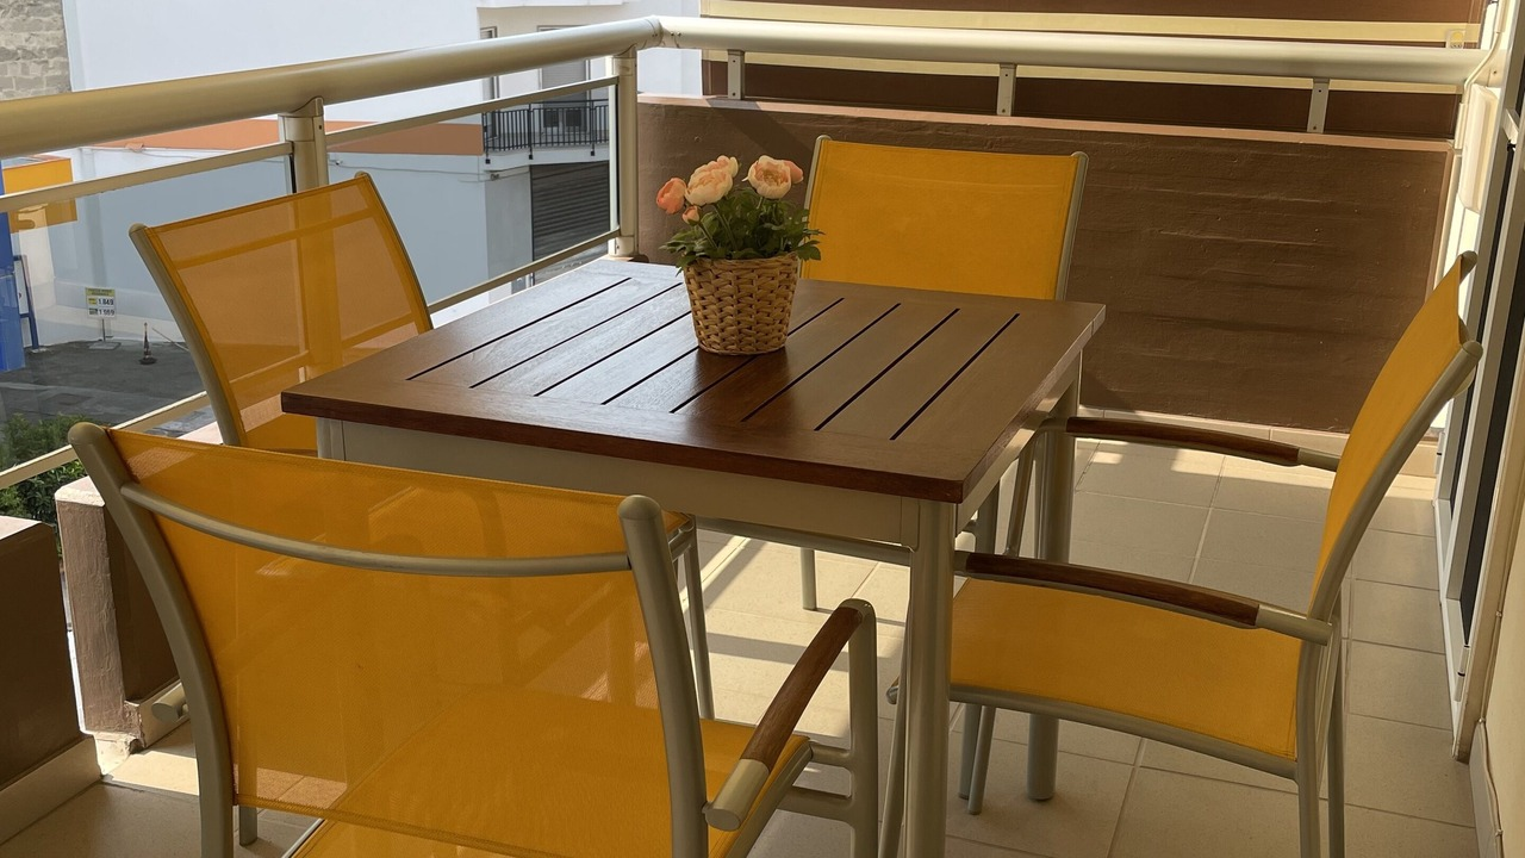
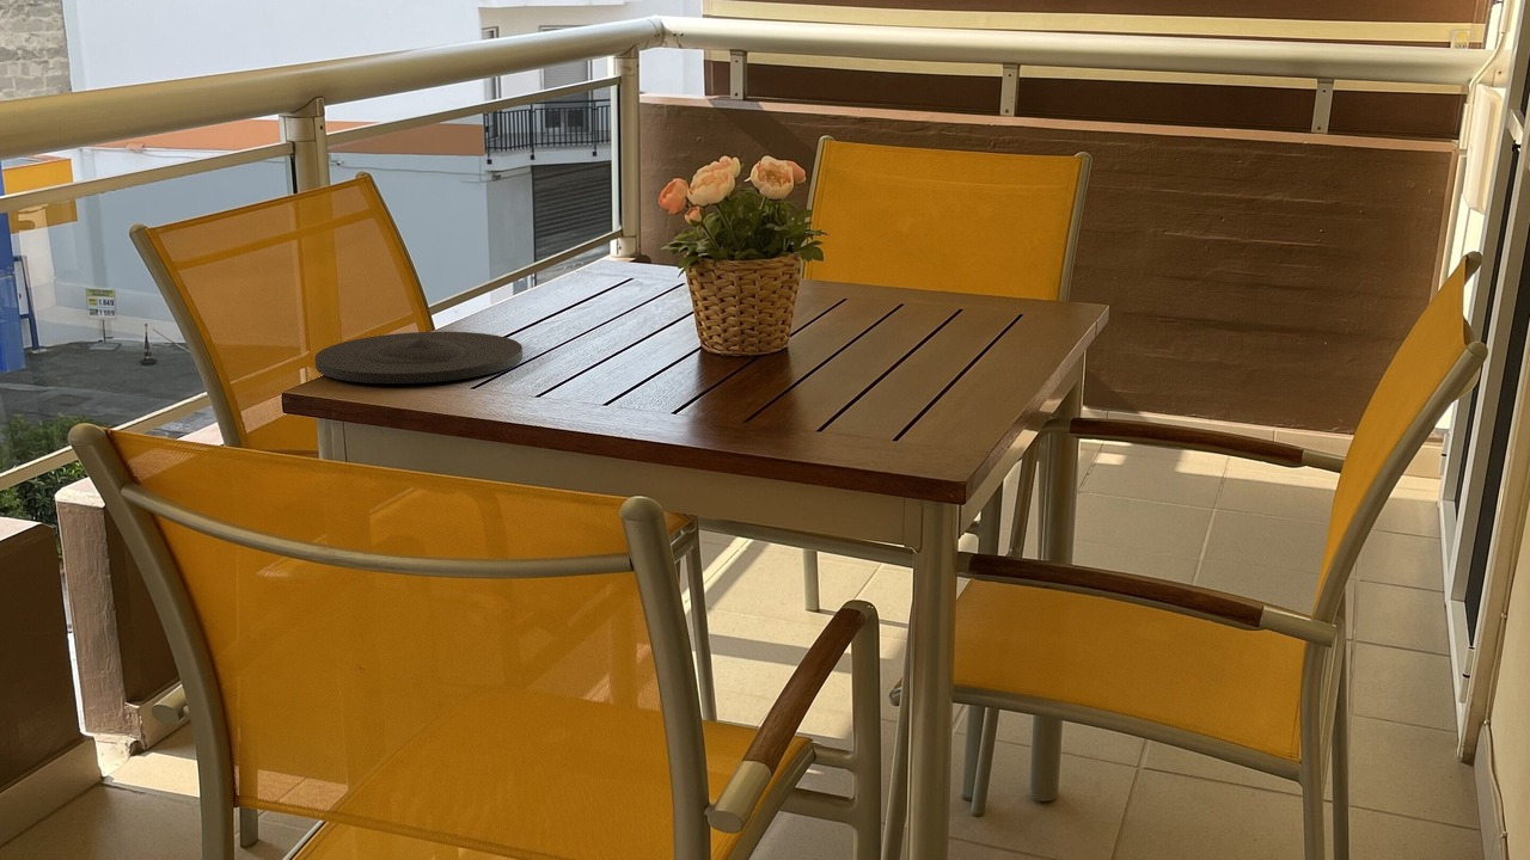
+ plate (420, 349)
